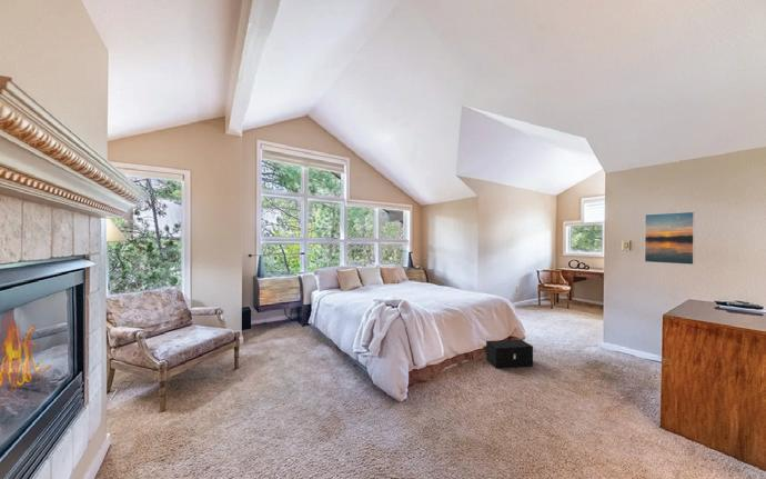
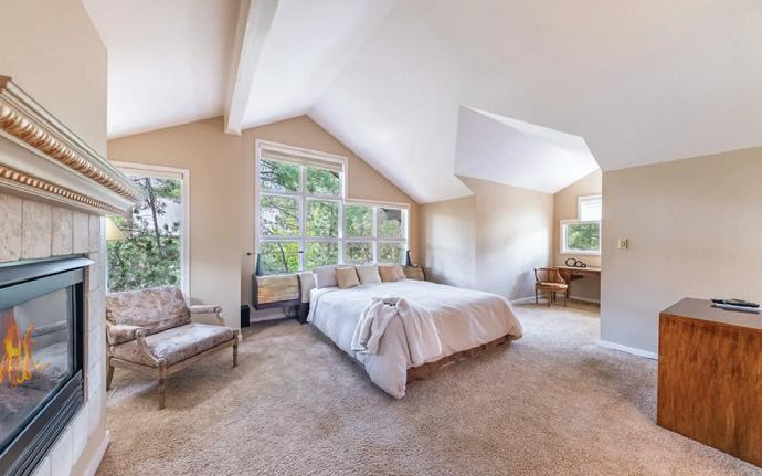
- speaker (508, 352)
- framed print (668, 238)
